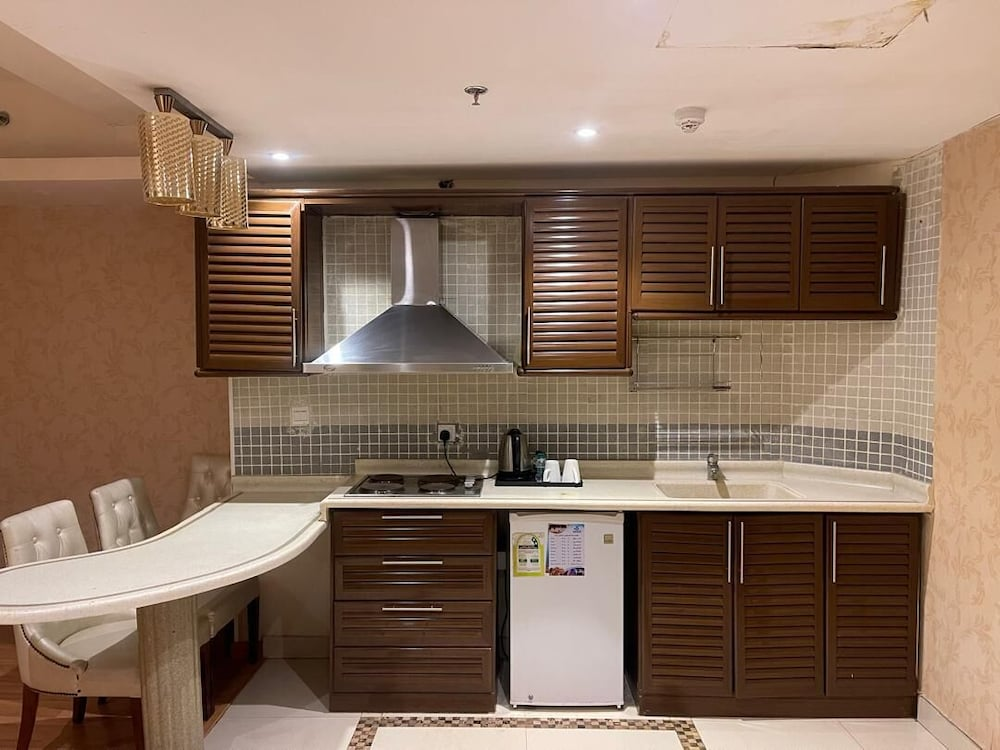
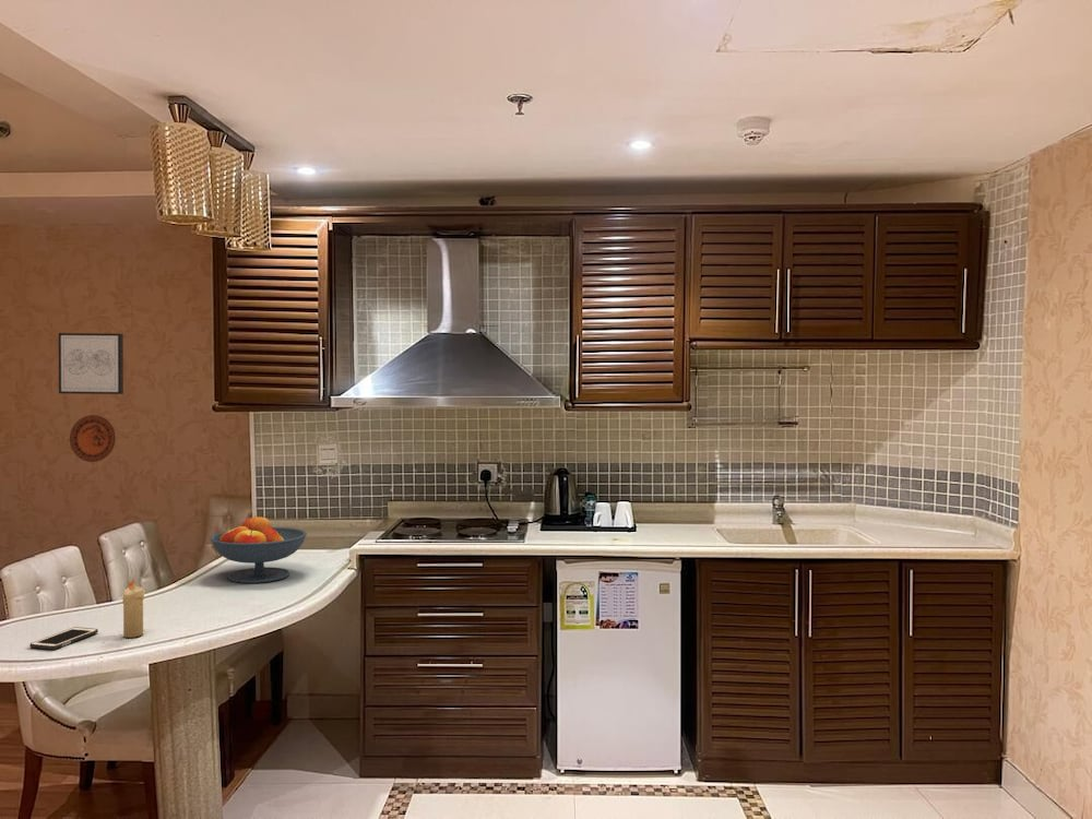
+ wall art (91, 364)
+ decorative plate (93, 438)
+ cell phone (64, 638)
+ candle (133, 606)
+ fruit bowl (259, 548)
